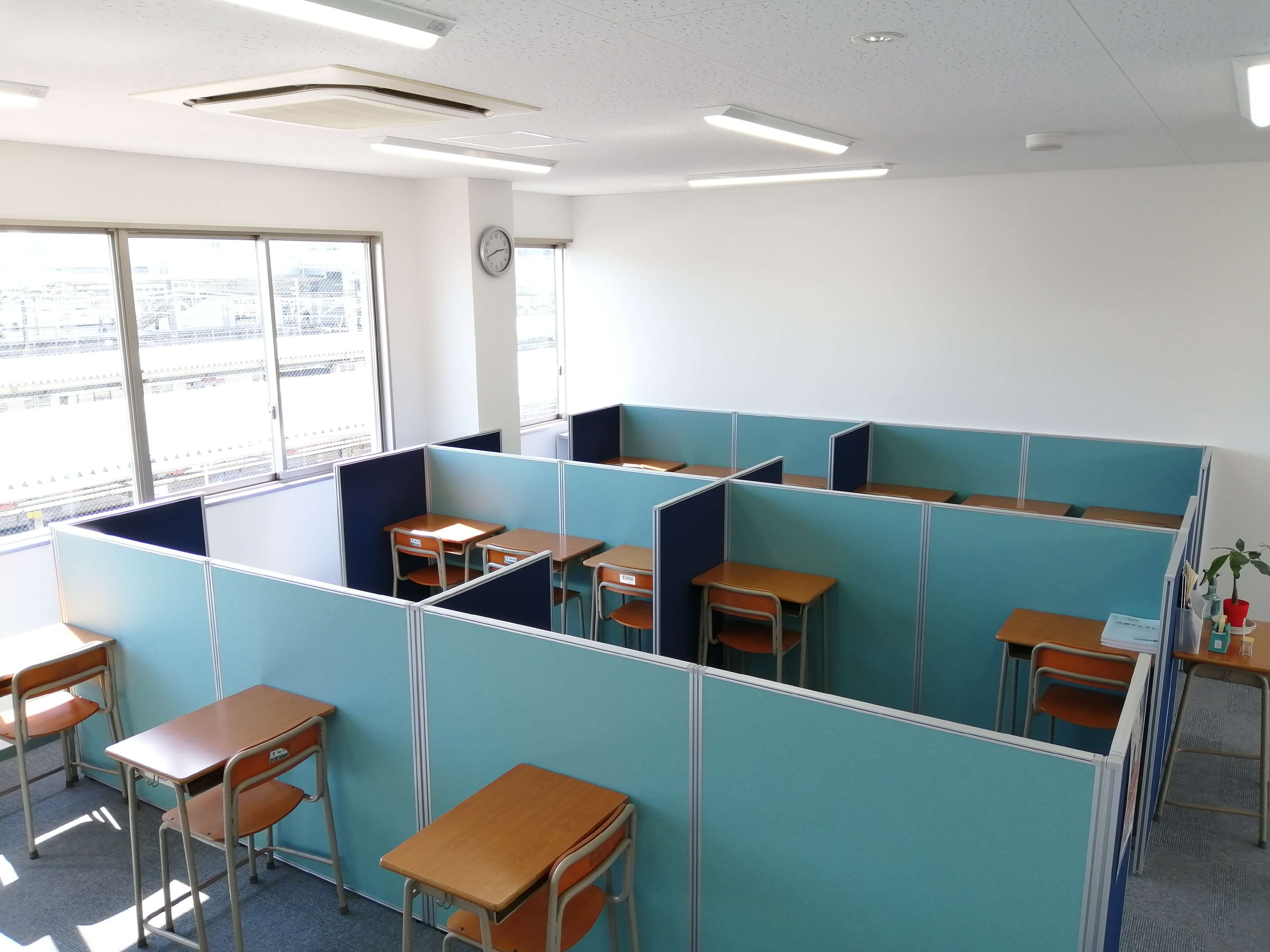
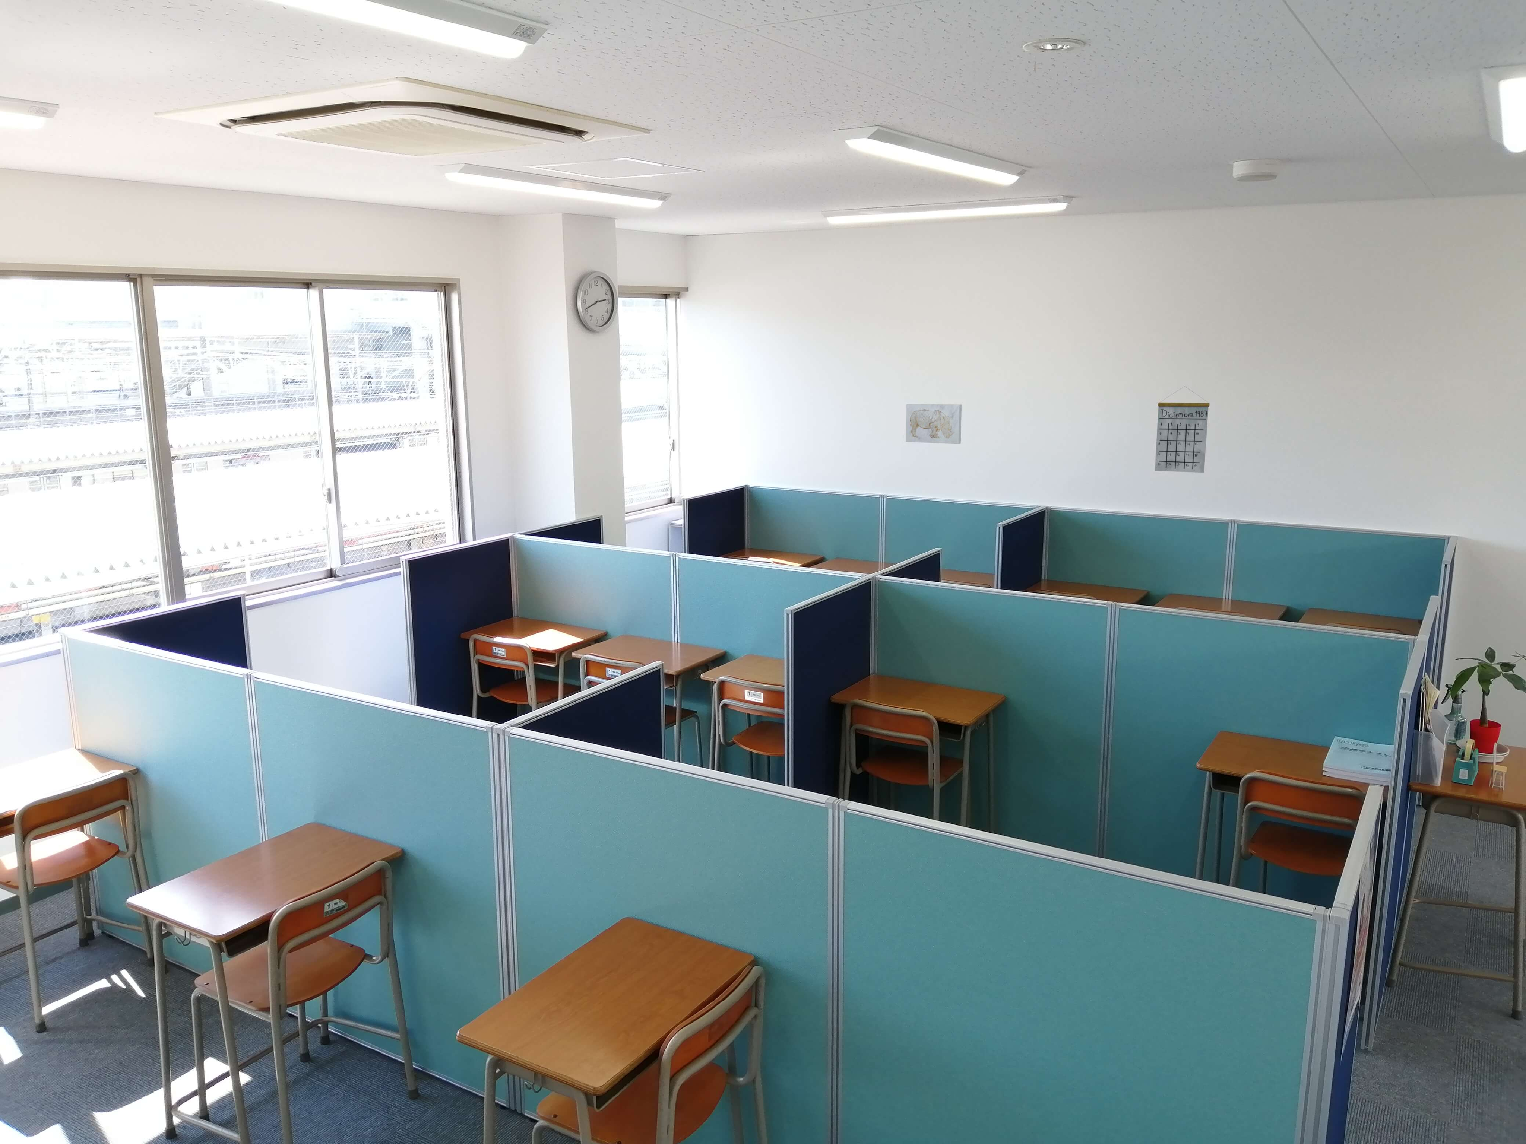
+ calendar (1182, 429)
+ wall art (934, 423)
